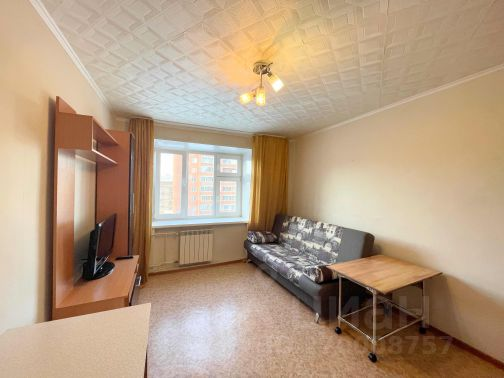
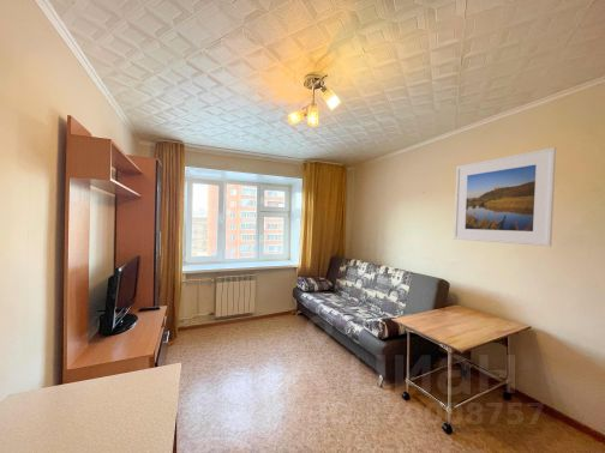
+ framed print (496, 200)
